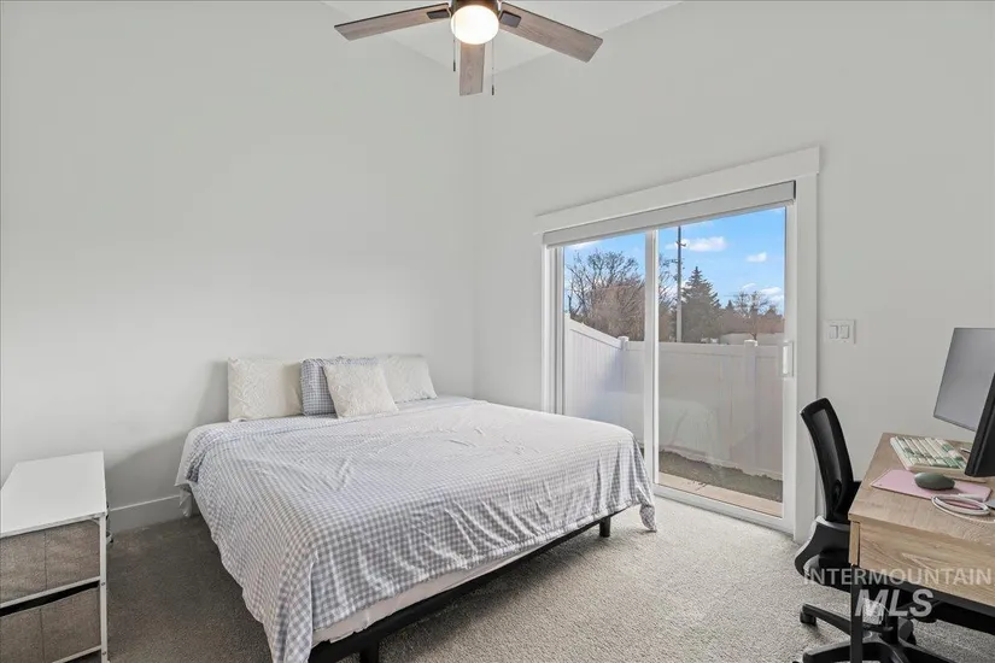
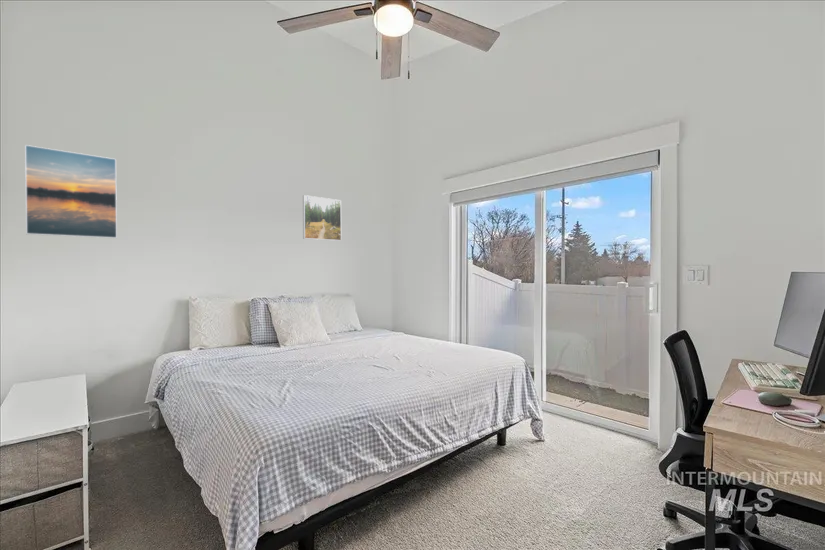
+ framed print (73, 194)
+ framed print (322, 218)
